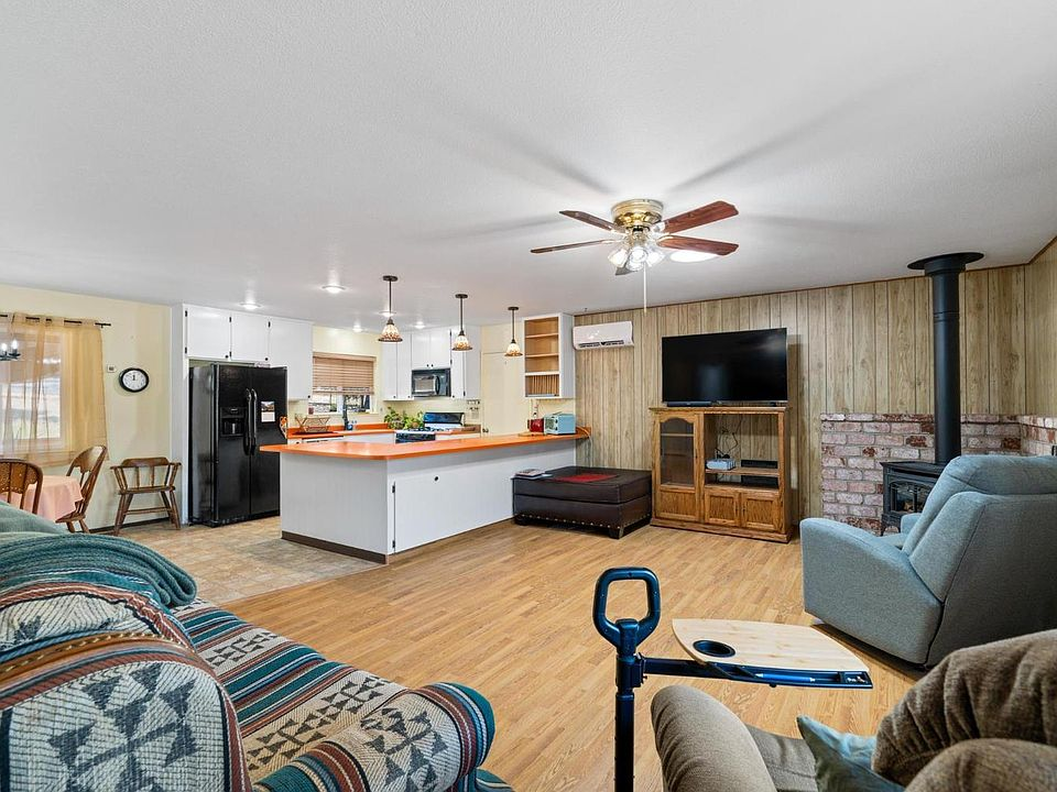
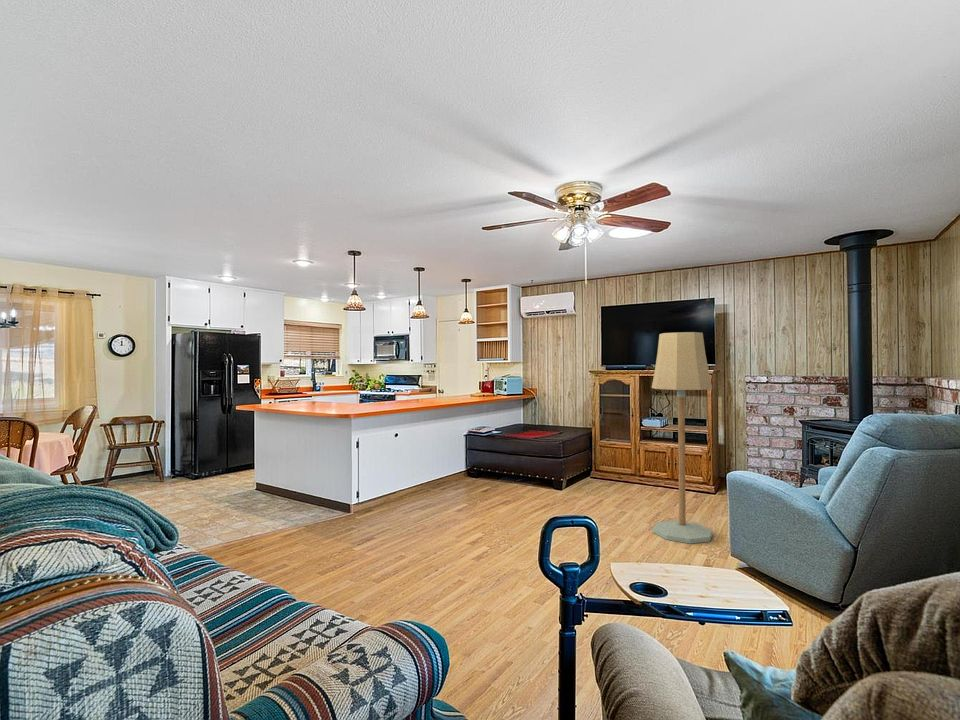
+ floor lamp (681, 433)
